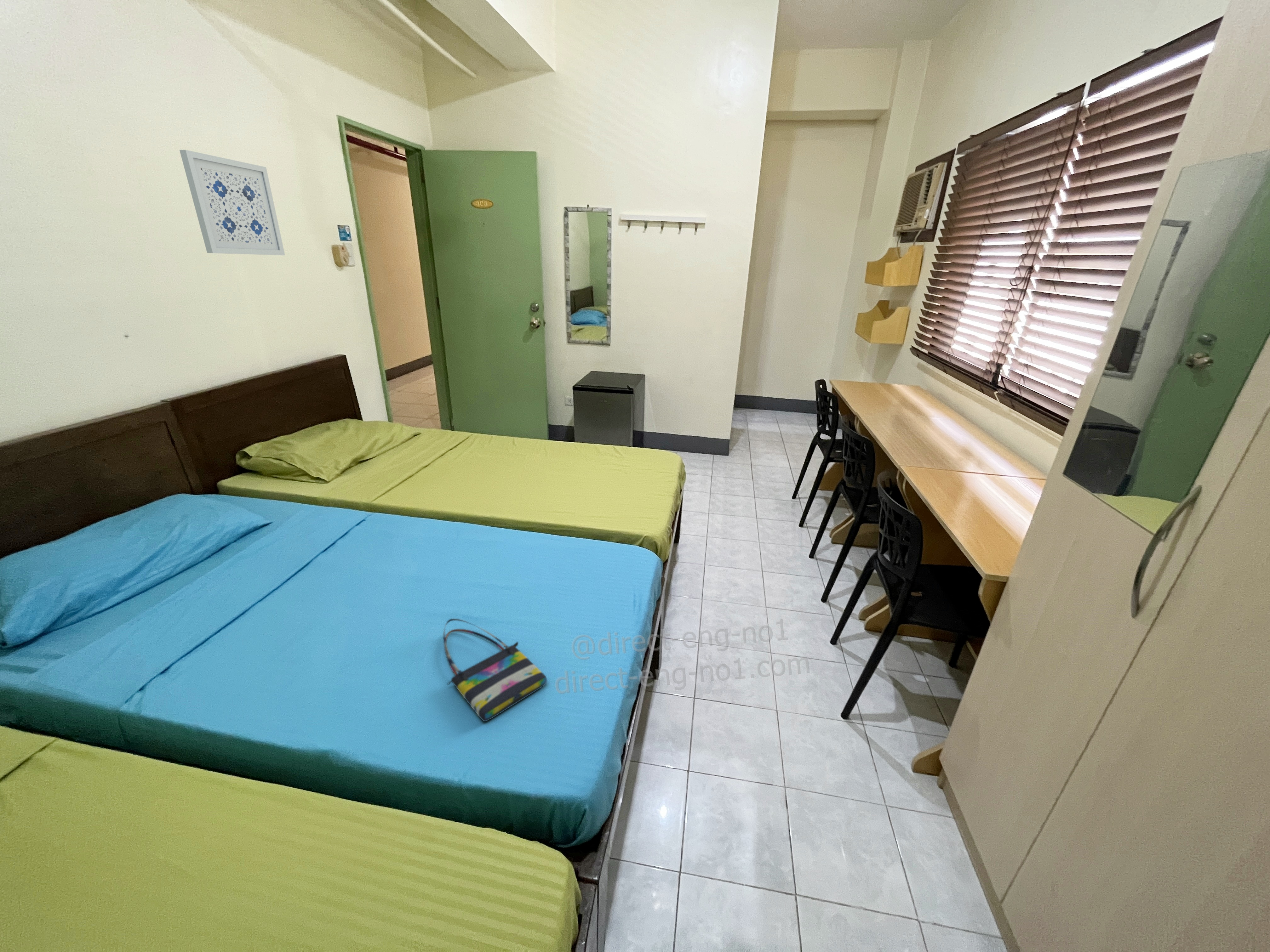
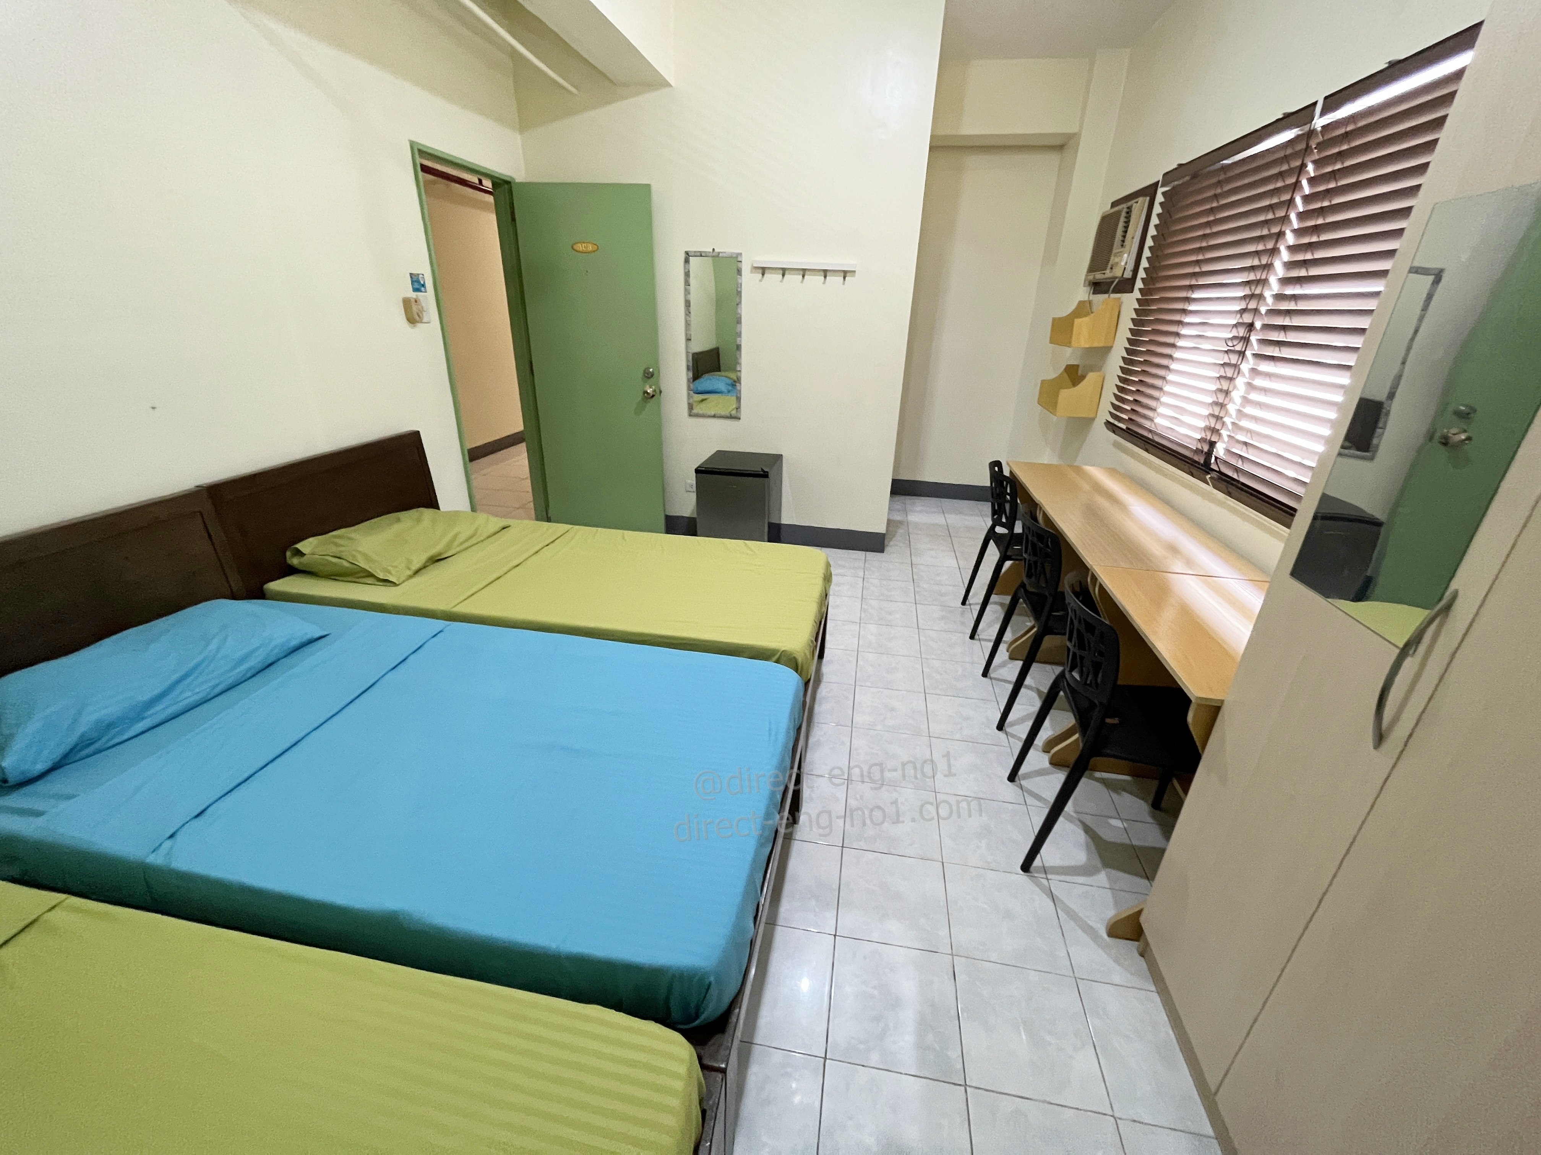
- tote bag (483, 660)
- wall art (238, 208)
